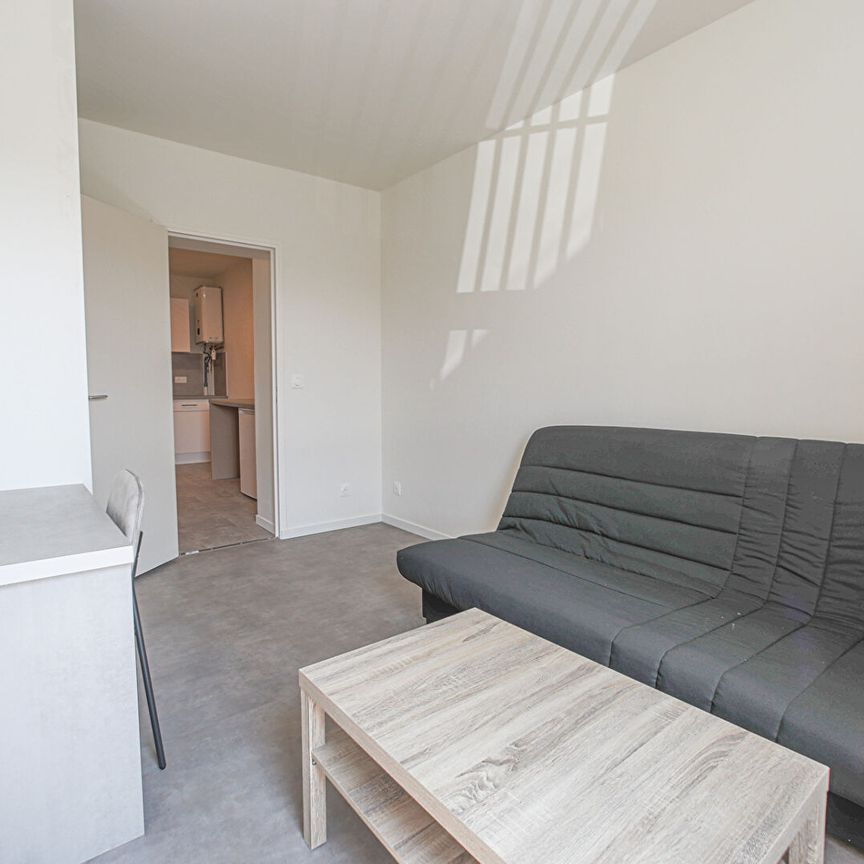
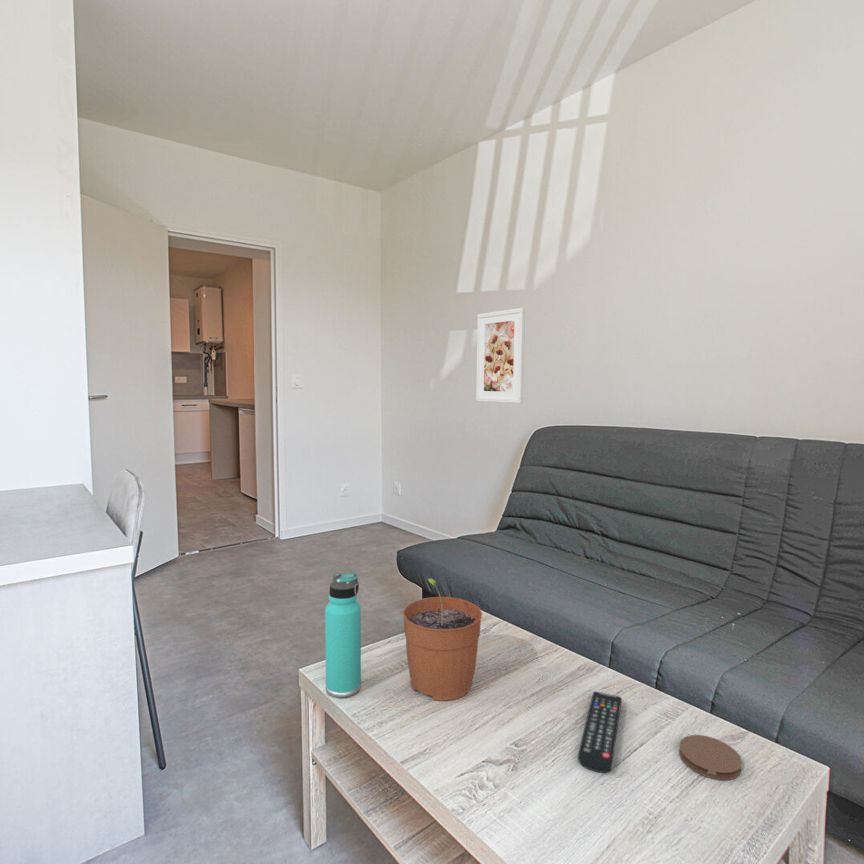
+ remote control (601, 727)
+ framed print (499, 357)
+ thermos bottle (343, 631)
+ coaster (709, 756)
+ plant pot (442, 629)
